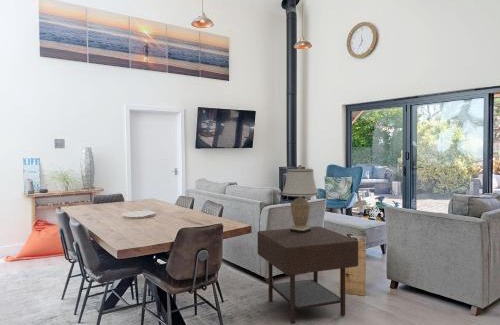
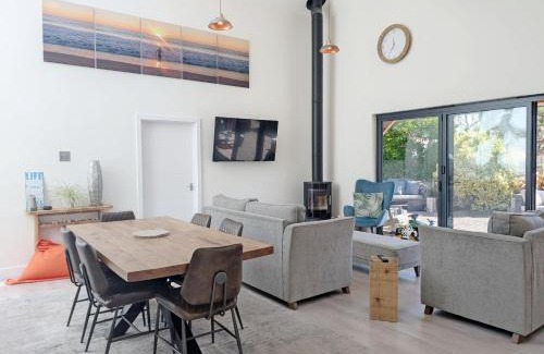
- side table (305, 271)
- table lamp (300, 197)
